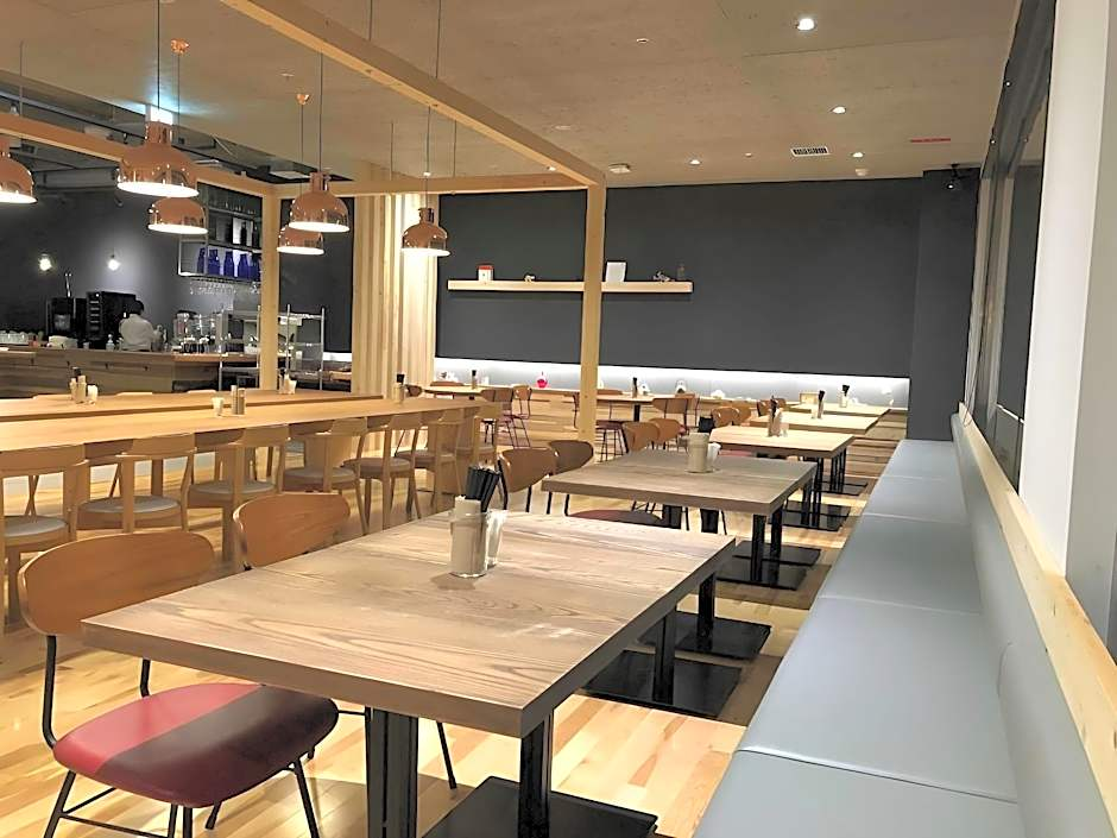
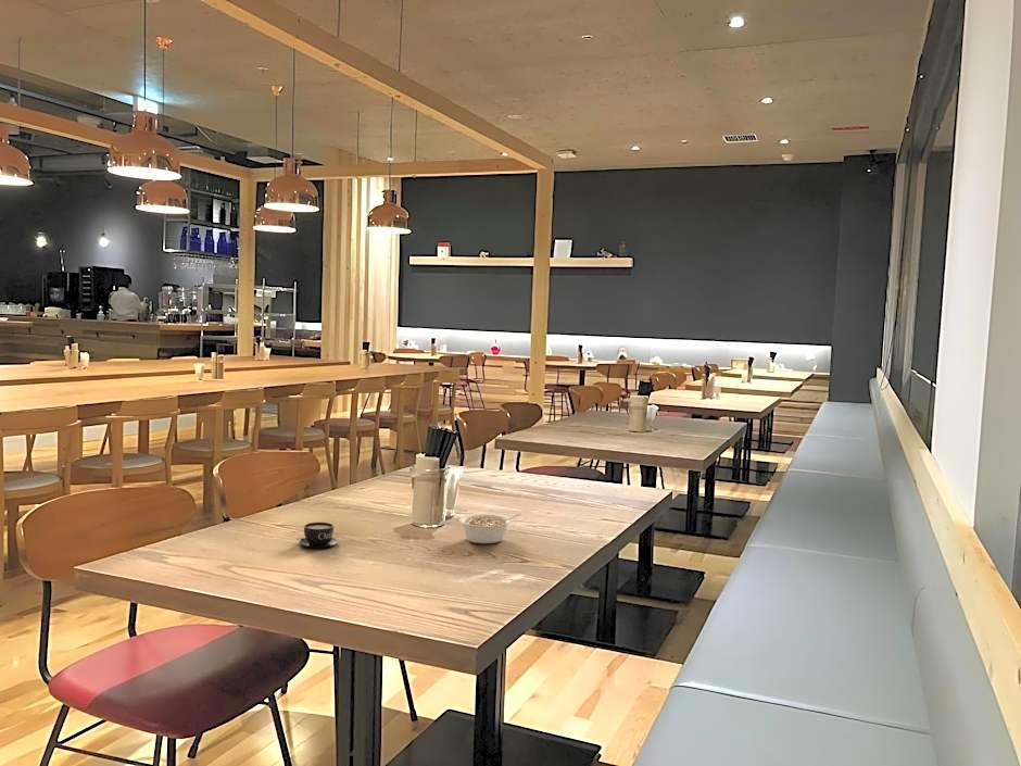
+ legume (486, 527)
+ teacup (316, 535)
